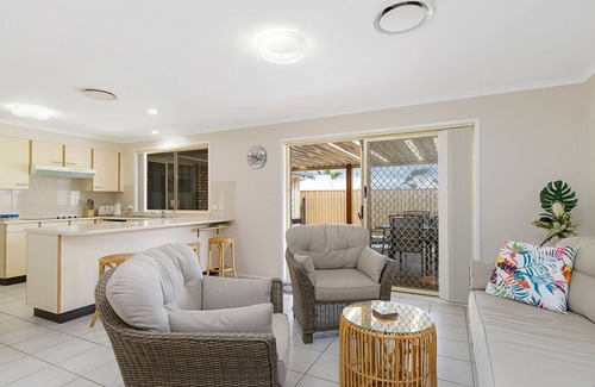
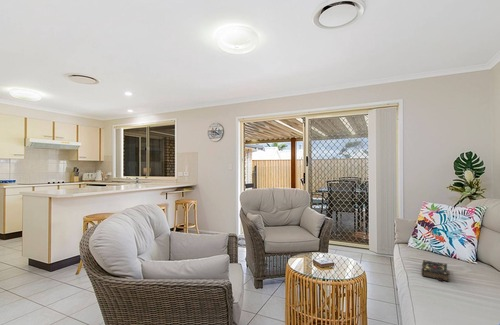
+ book (434, 270)
